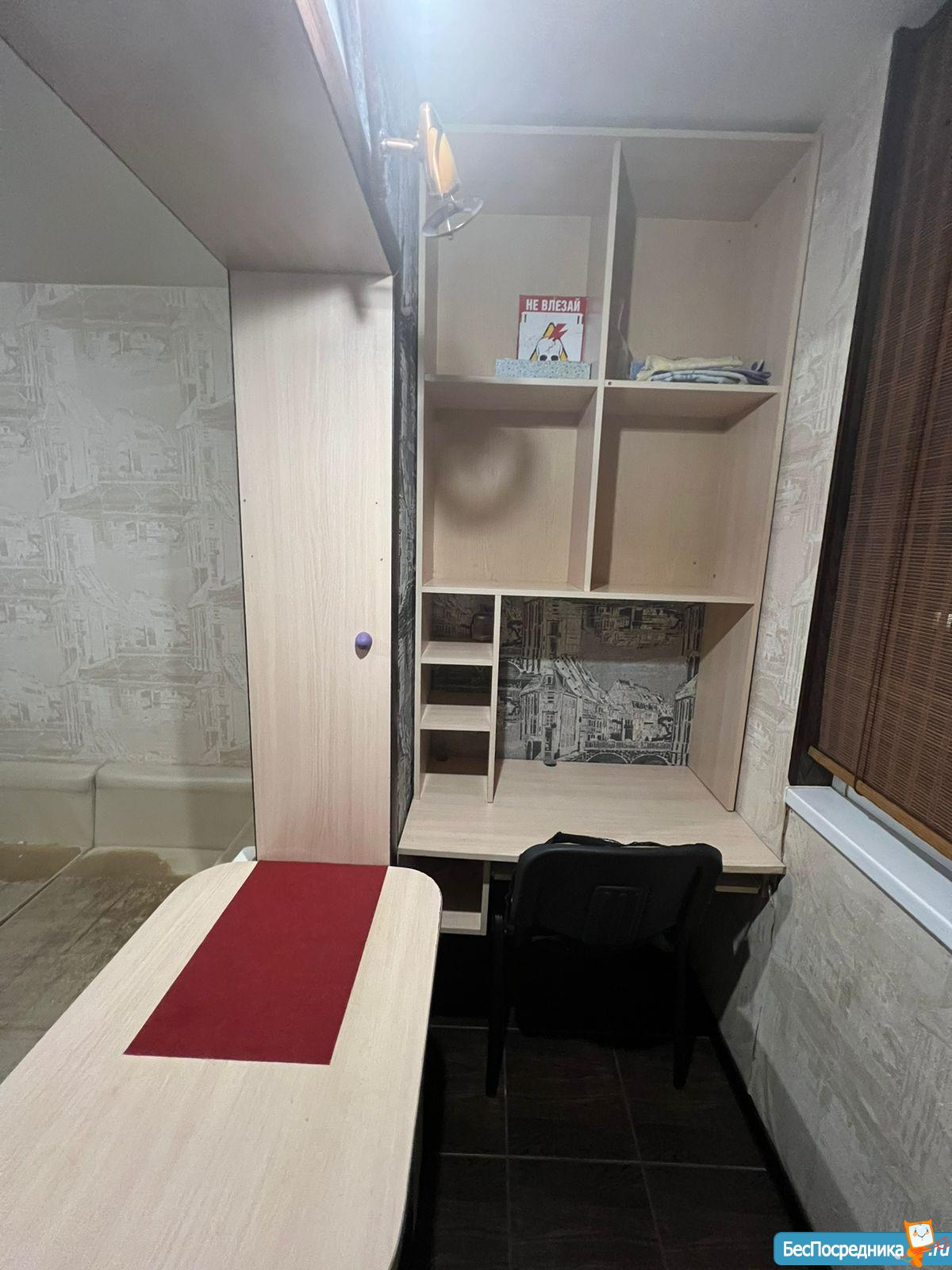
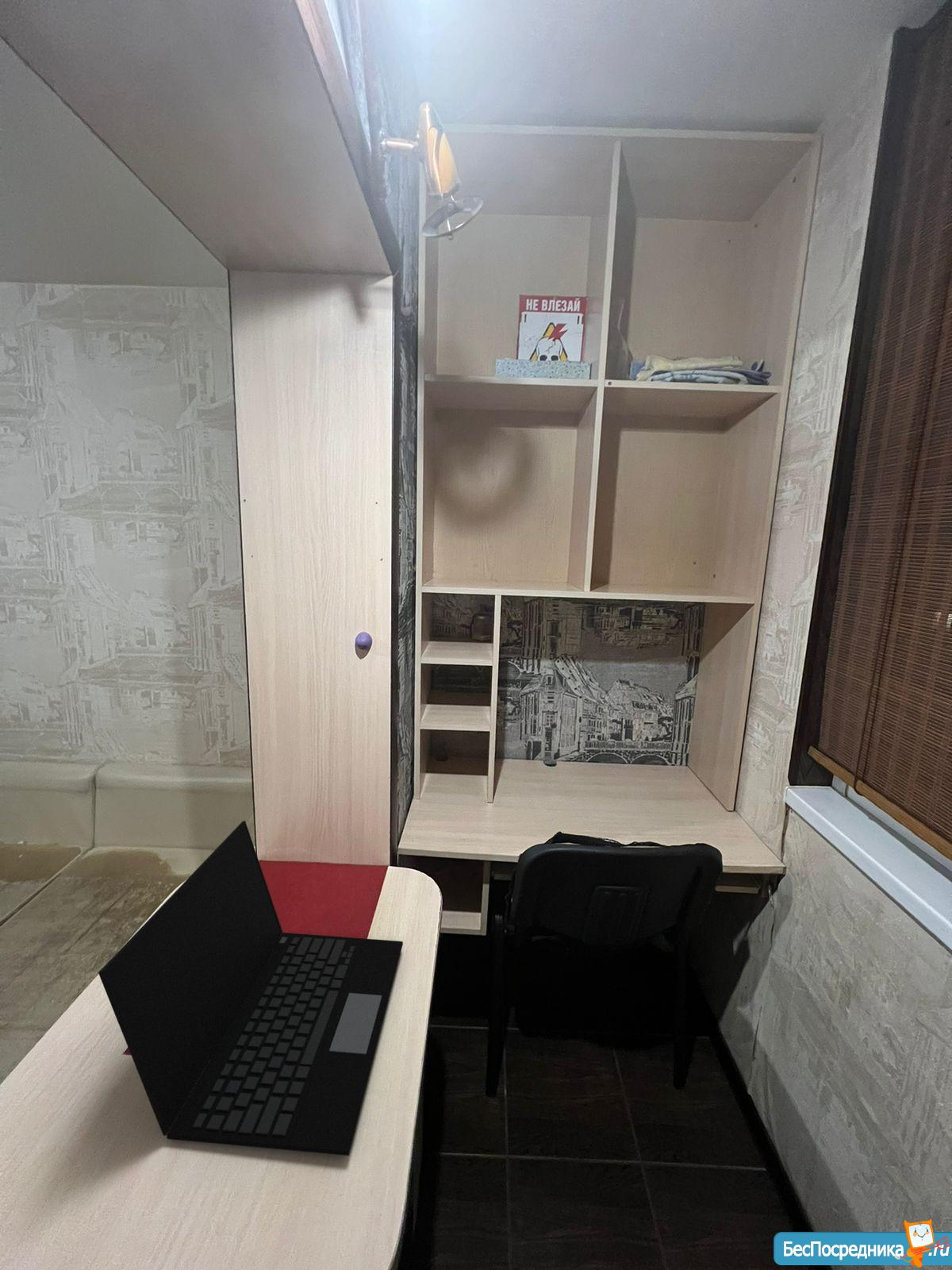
+ laptop (284, 956)
